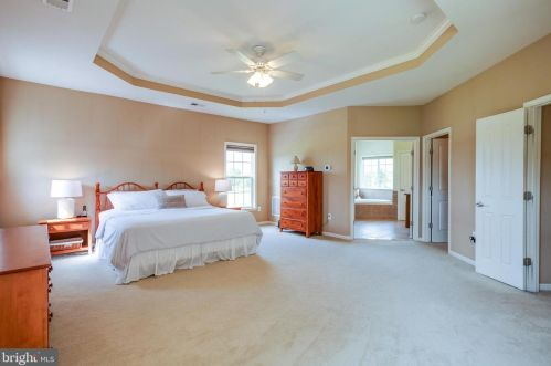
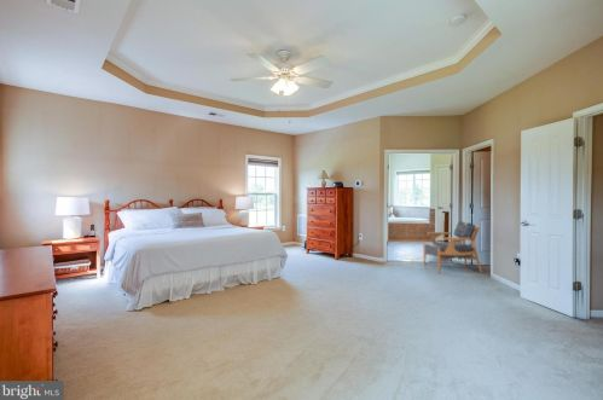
+ armchair (452, 245)
